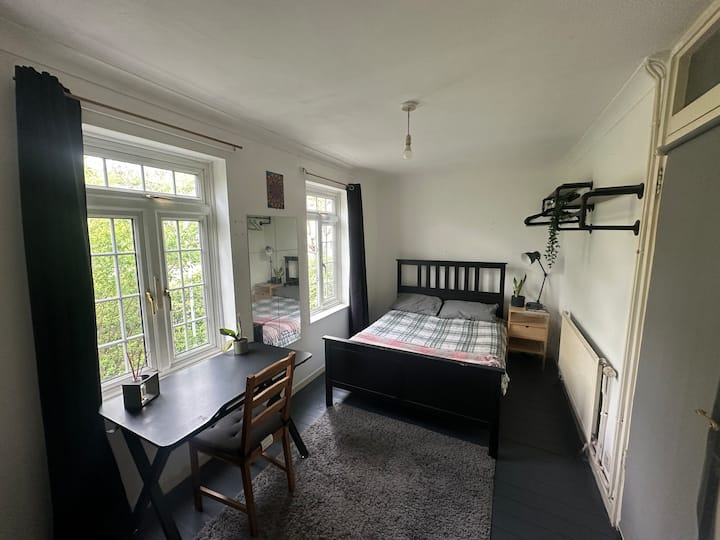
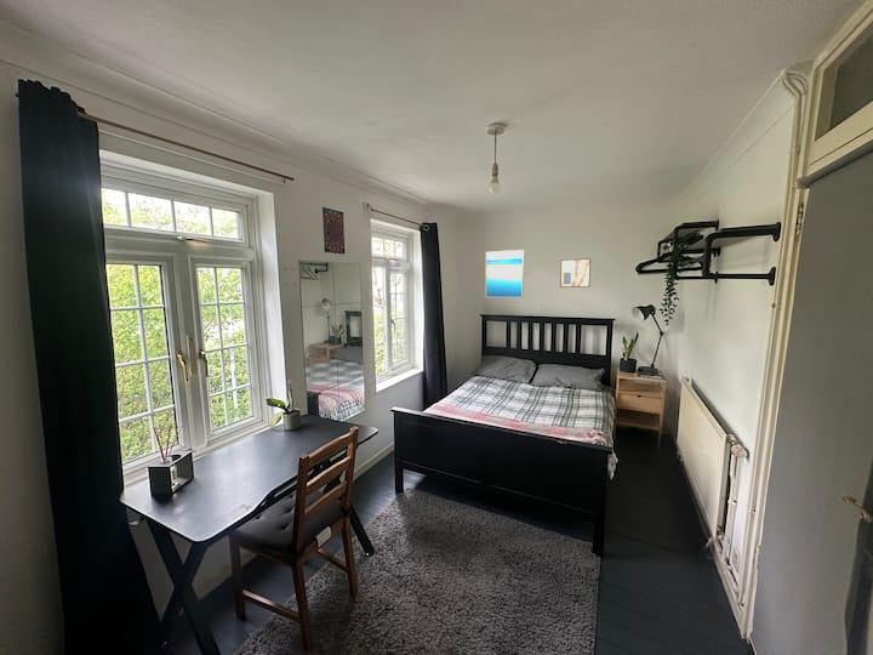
+ wall art (503, 274)
+ wall art (575, 273)
